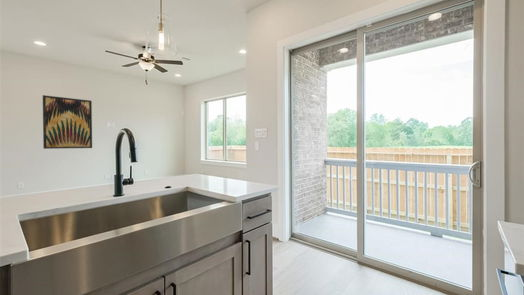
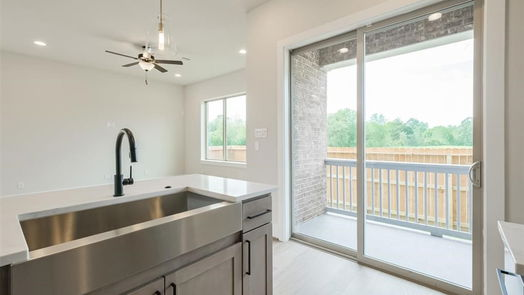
- wall art (68, 123)
